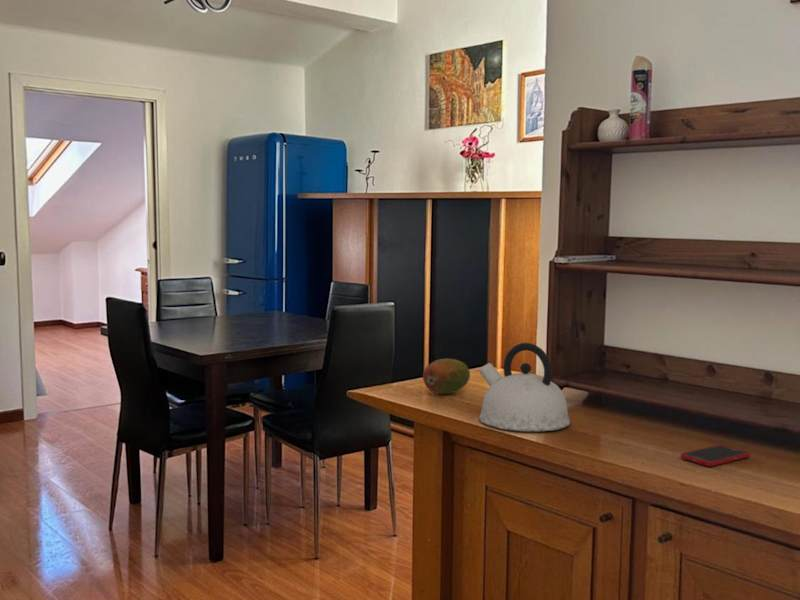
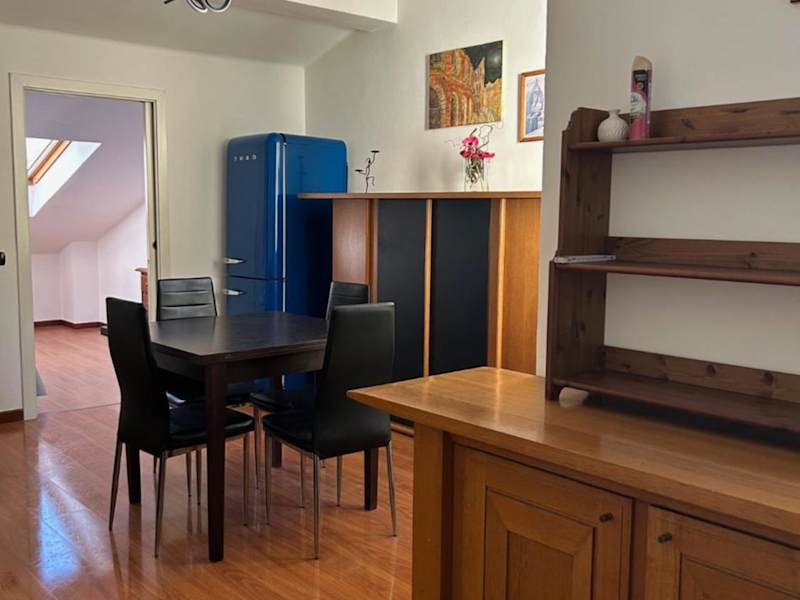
- fruit (446, 375)
- cell phone (715, 455)
- kettle (521, 381)
